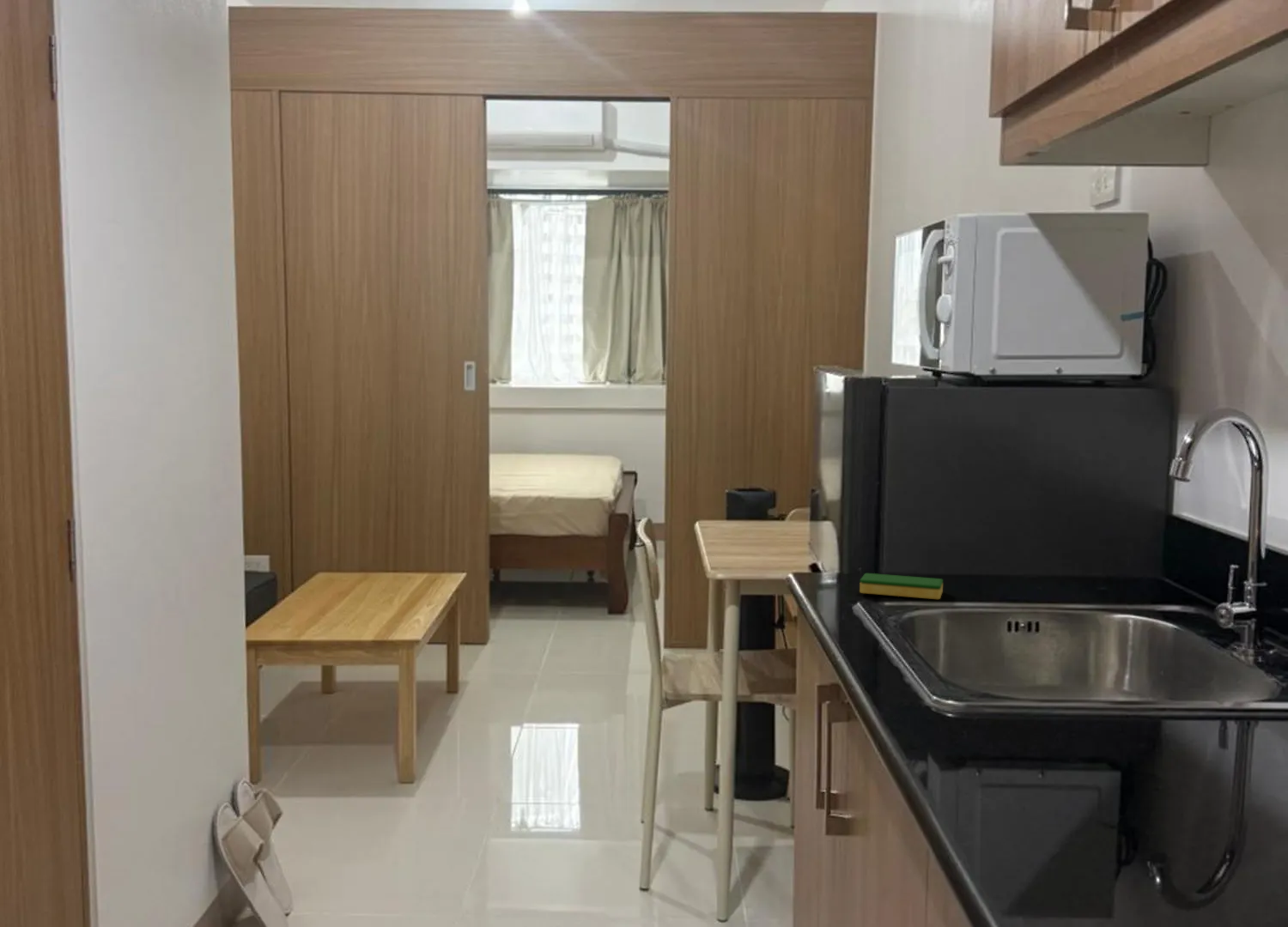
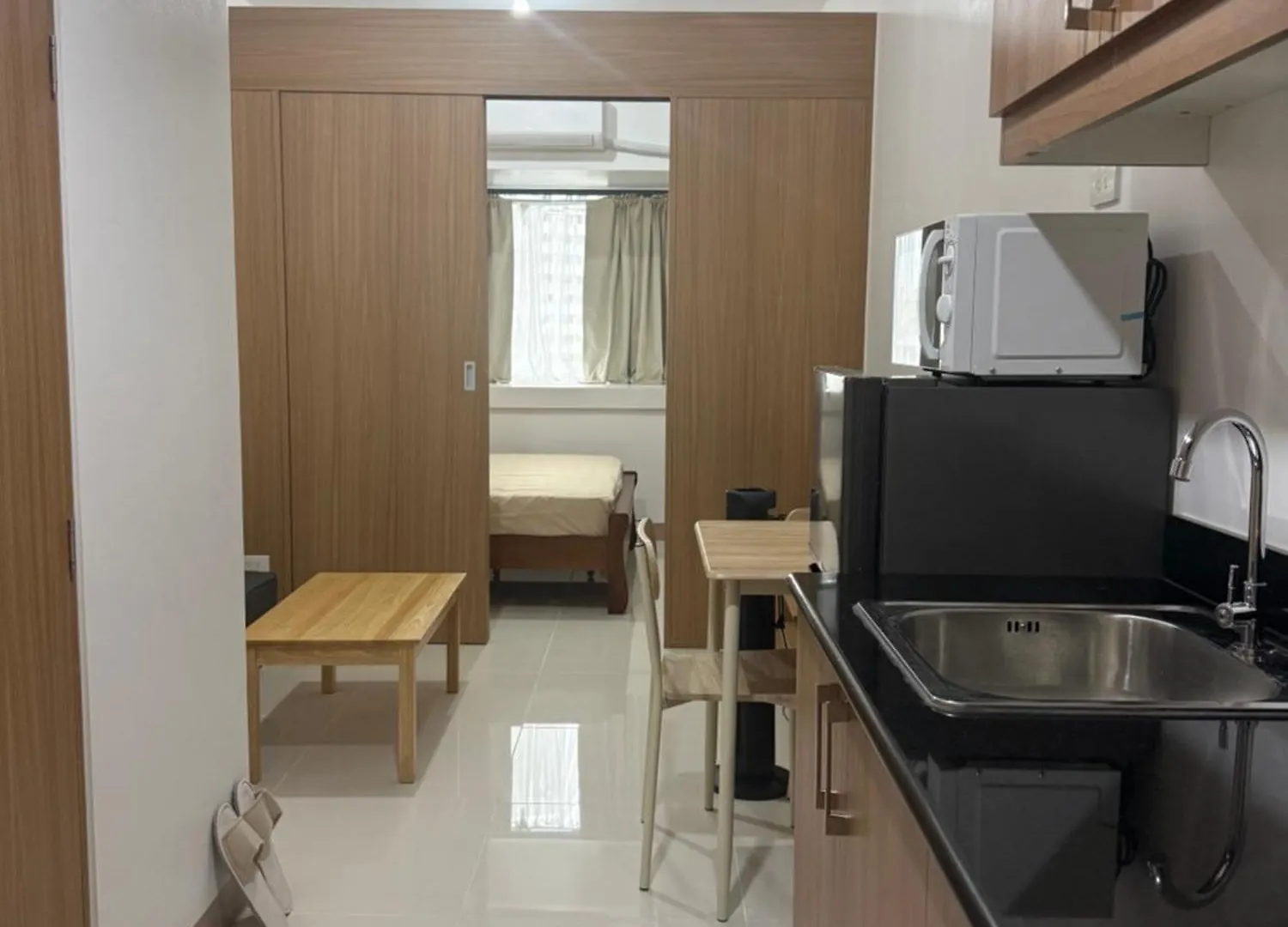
- dish sponge (901, 585)
